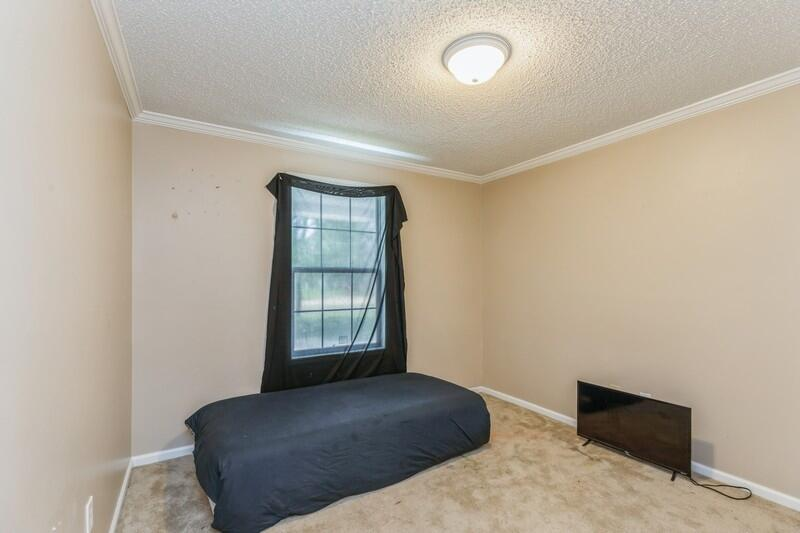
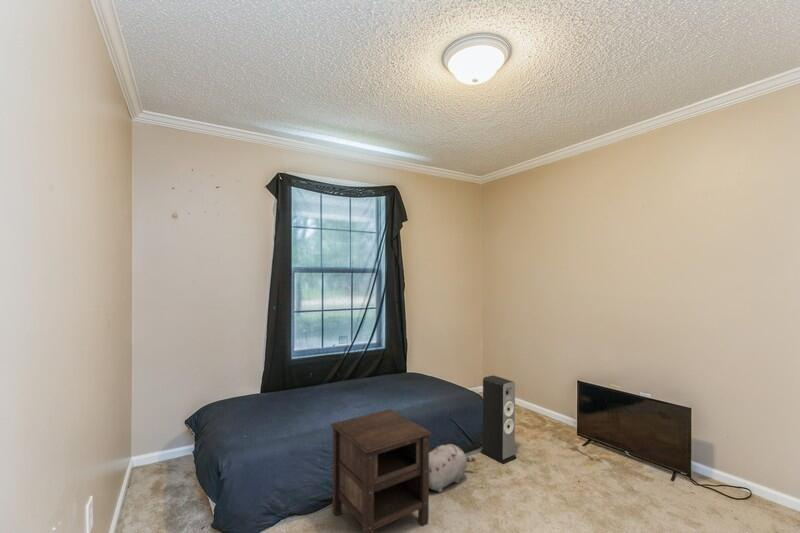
+ speaker (498, 417)
+ nightstand (379, 472)
+ plush toy (445, 461)
